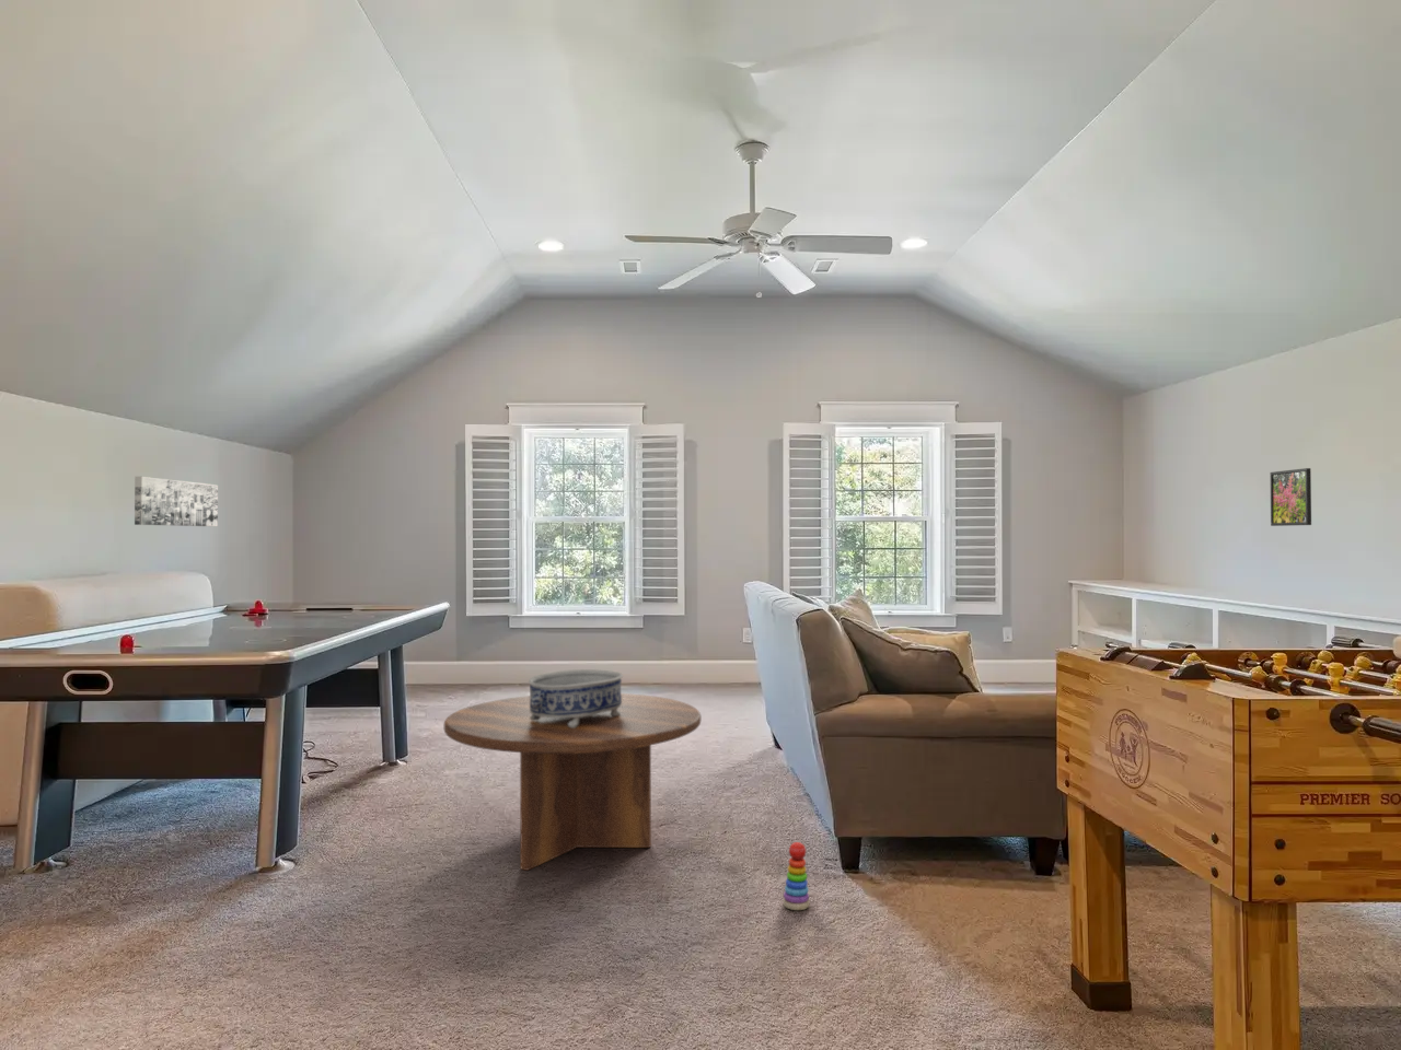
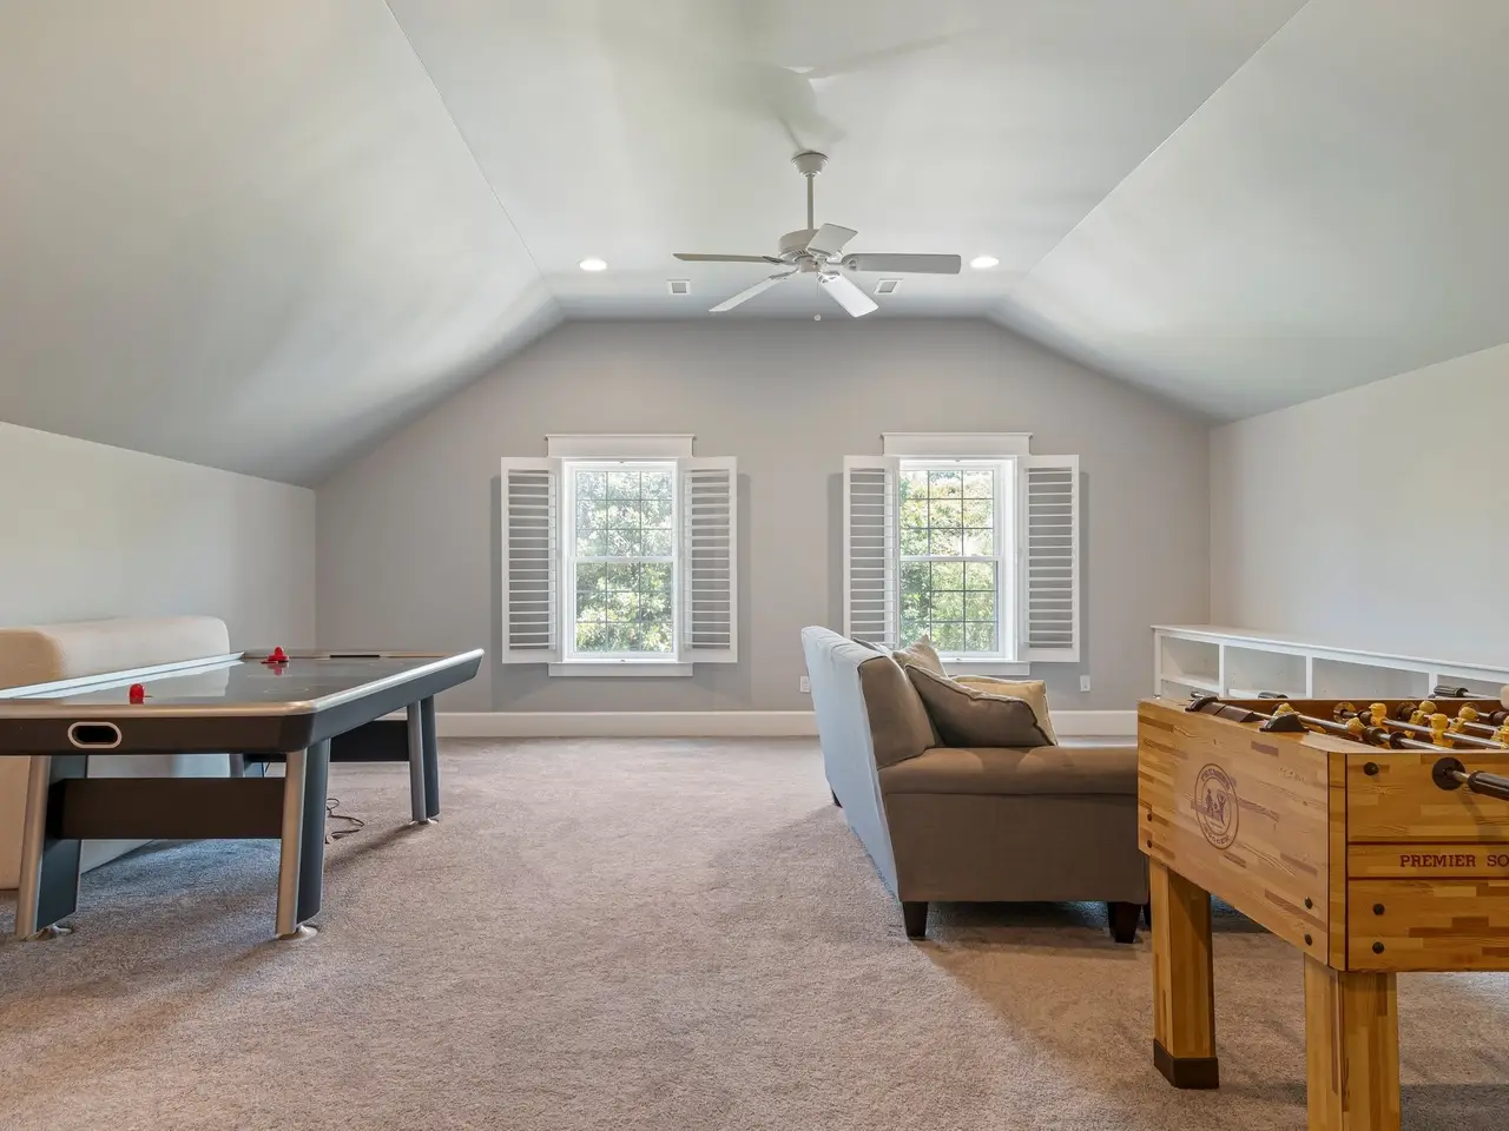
- decorative bowl (577, 696)
- wall art (179, 503)
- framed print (1290, 497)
- coffee table (575, 779)
- stacking toy (795, 874)
